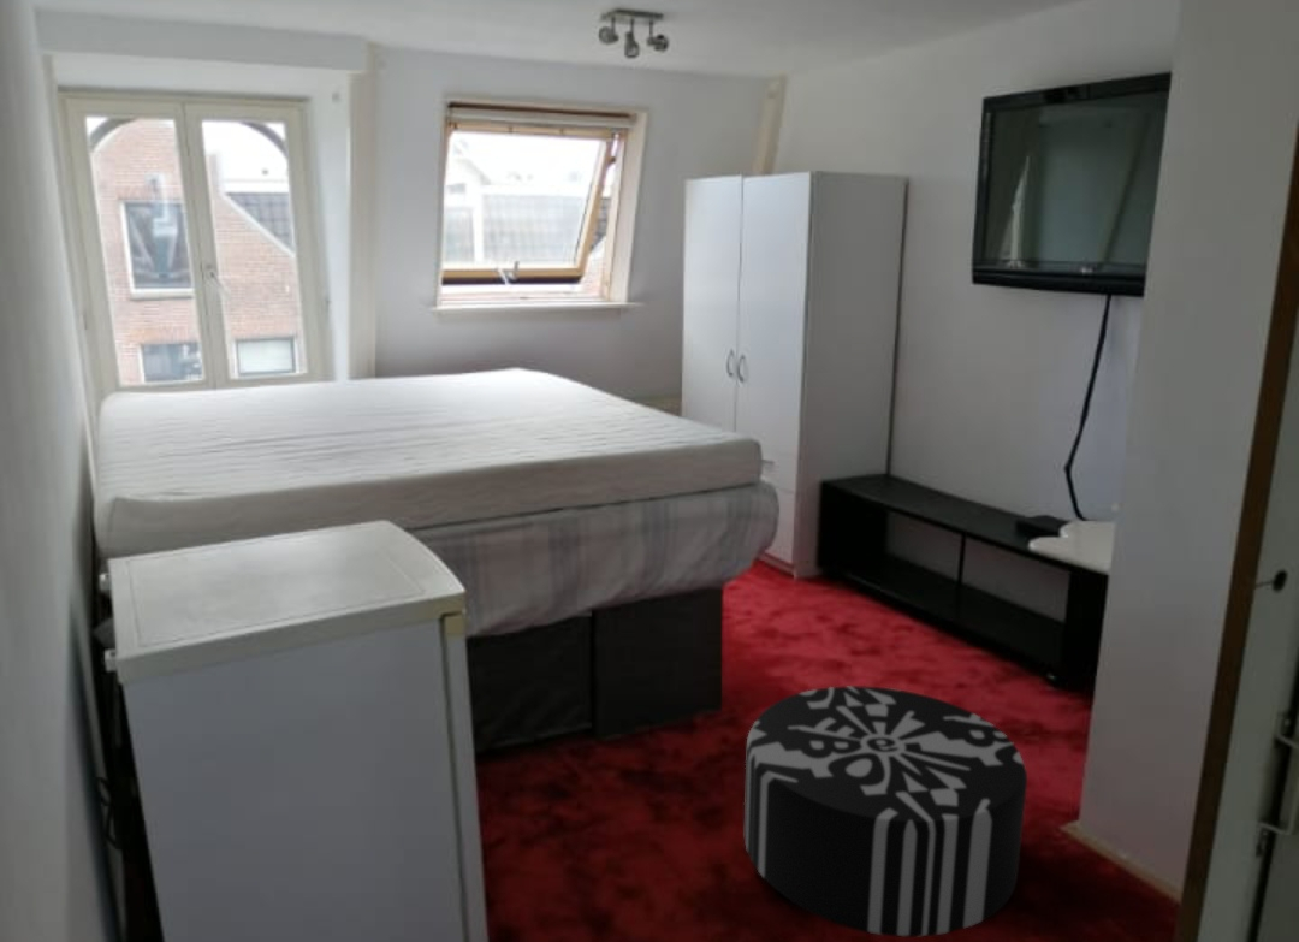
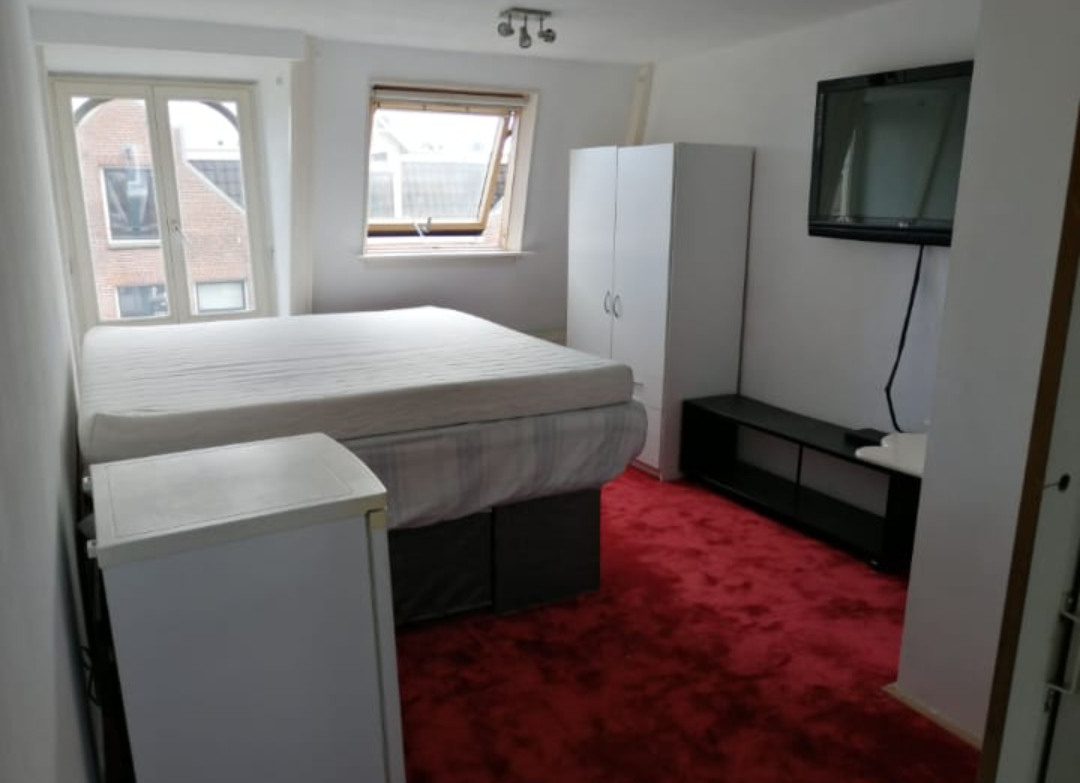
- pouf (879, 798)
